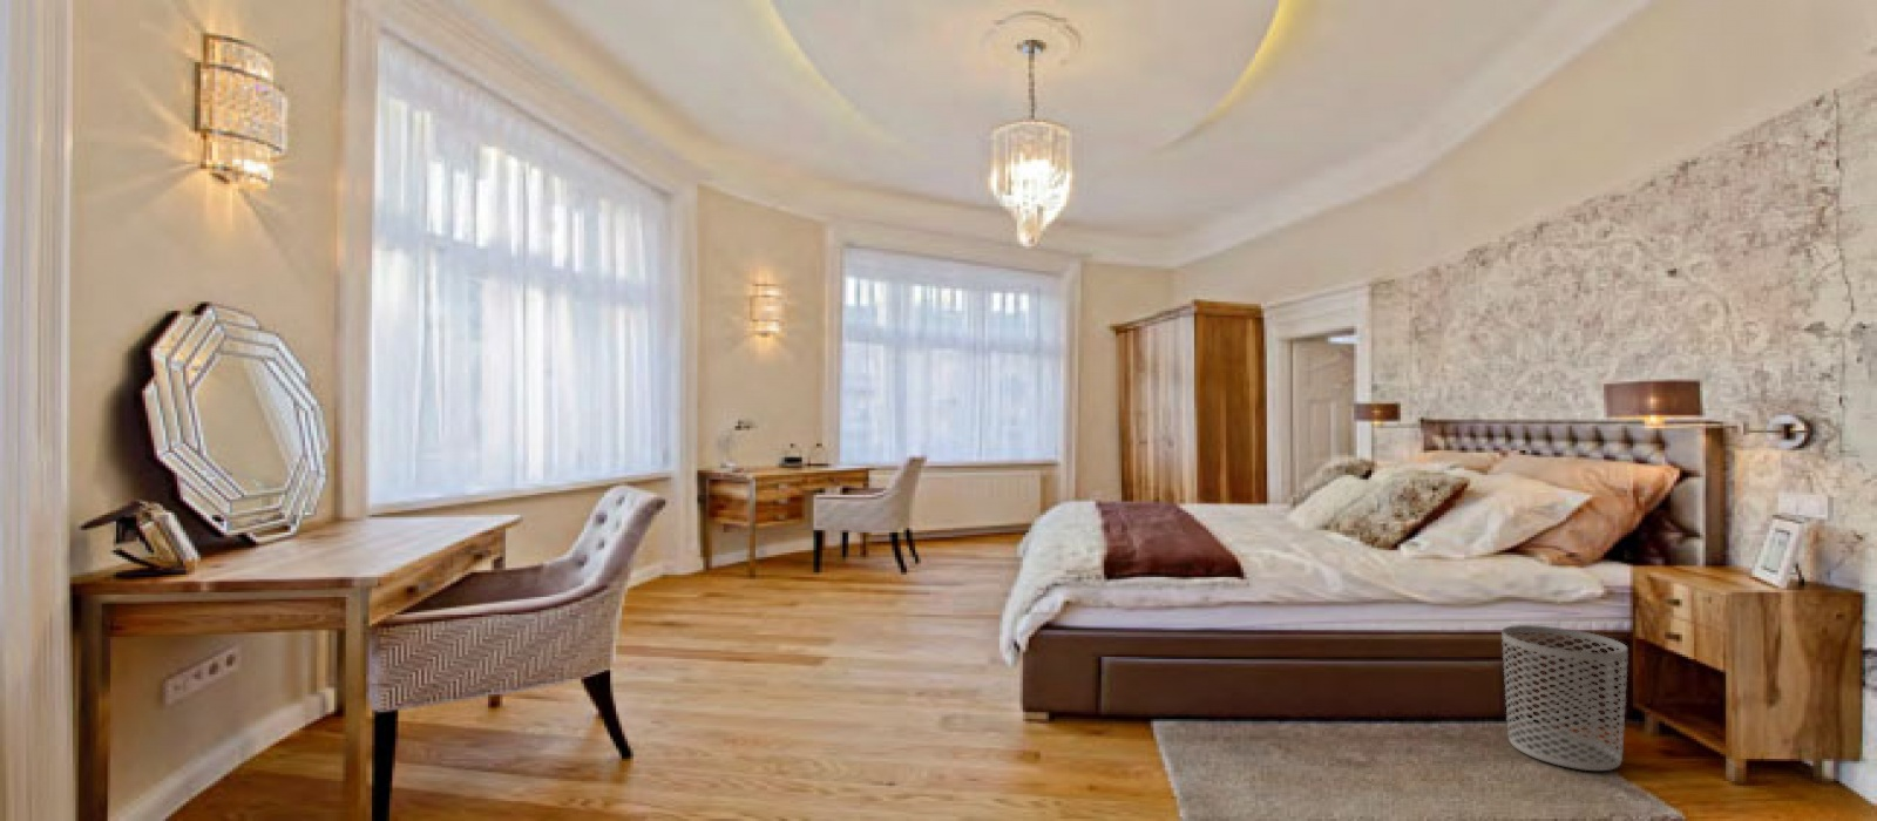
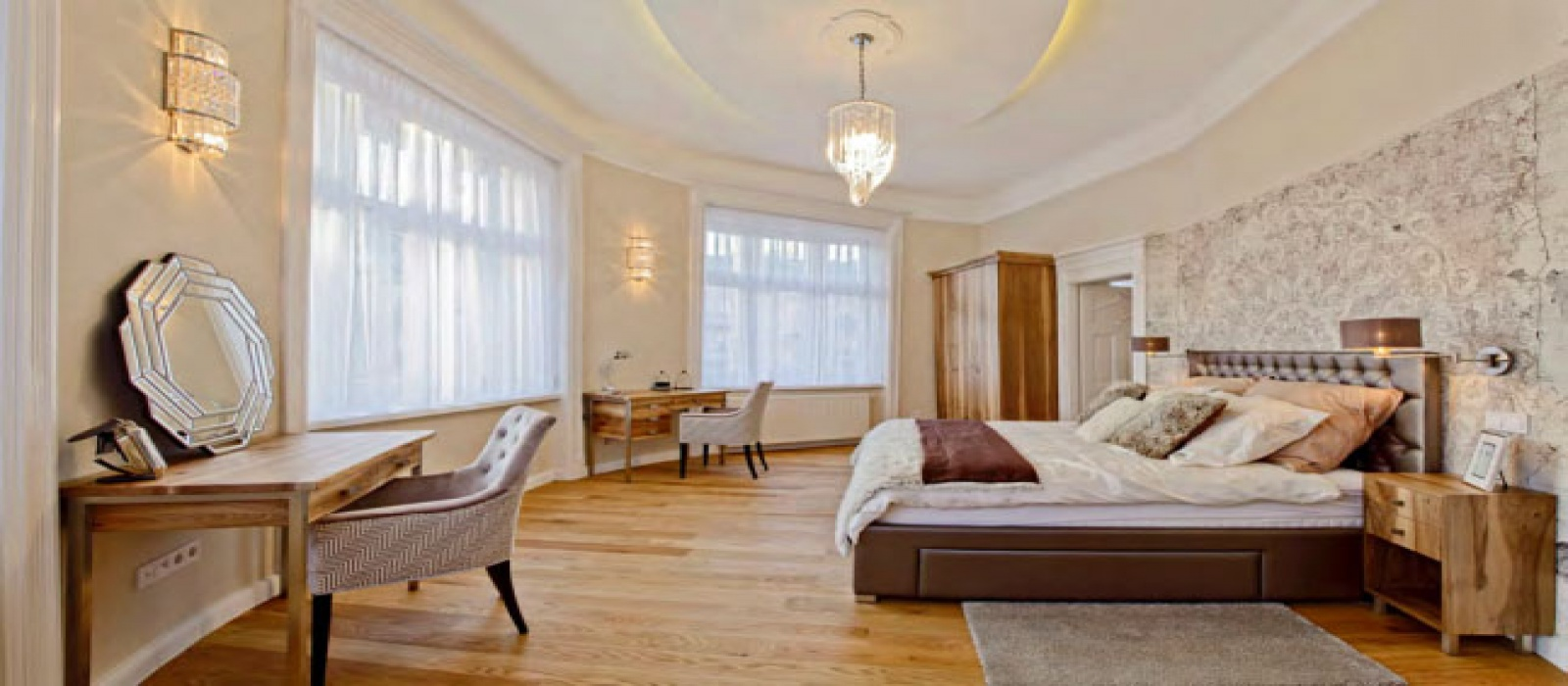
- waste bin (1562, 695)
